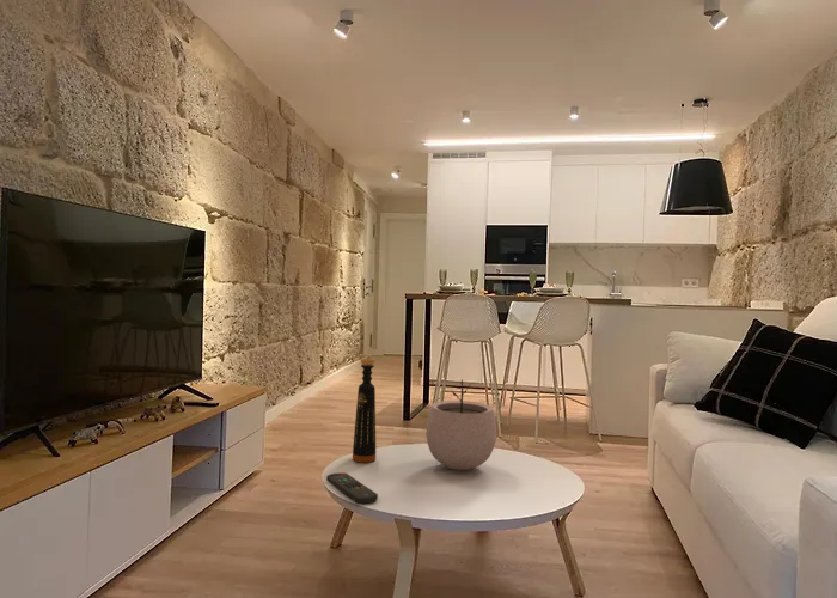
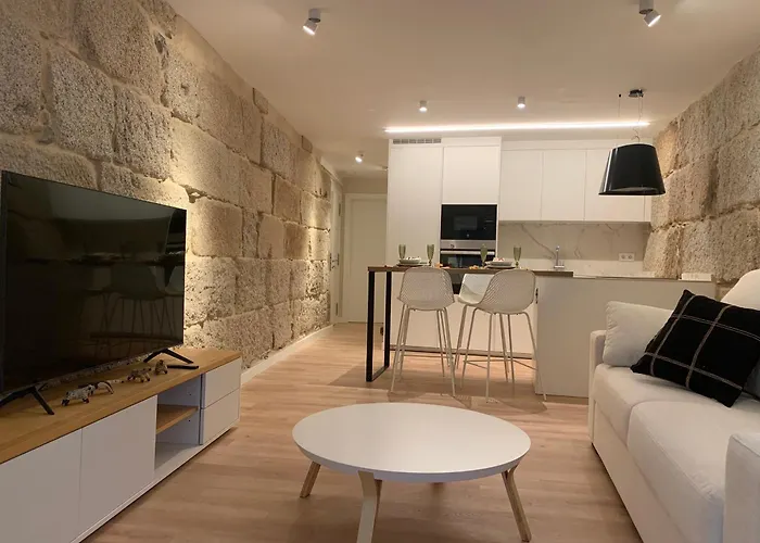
- remote control (350, 487)
- bottle (366, 409)
- plant pot (460, 423)
